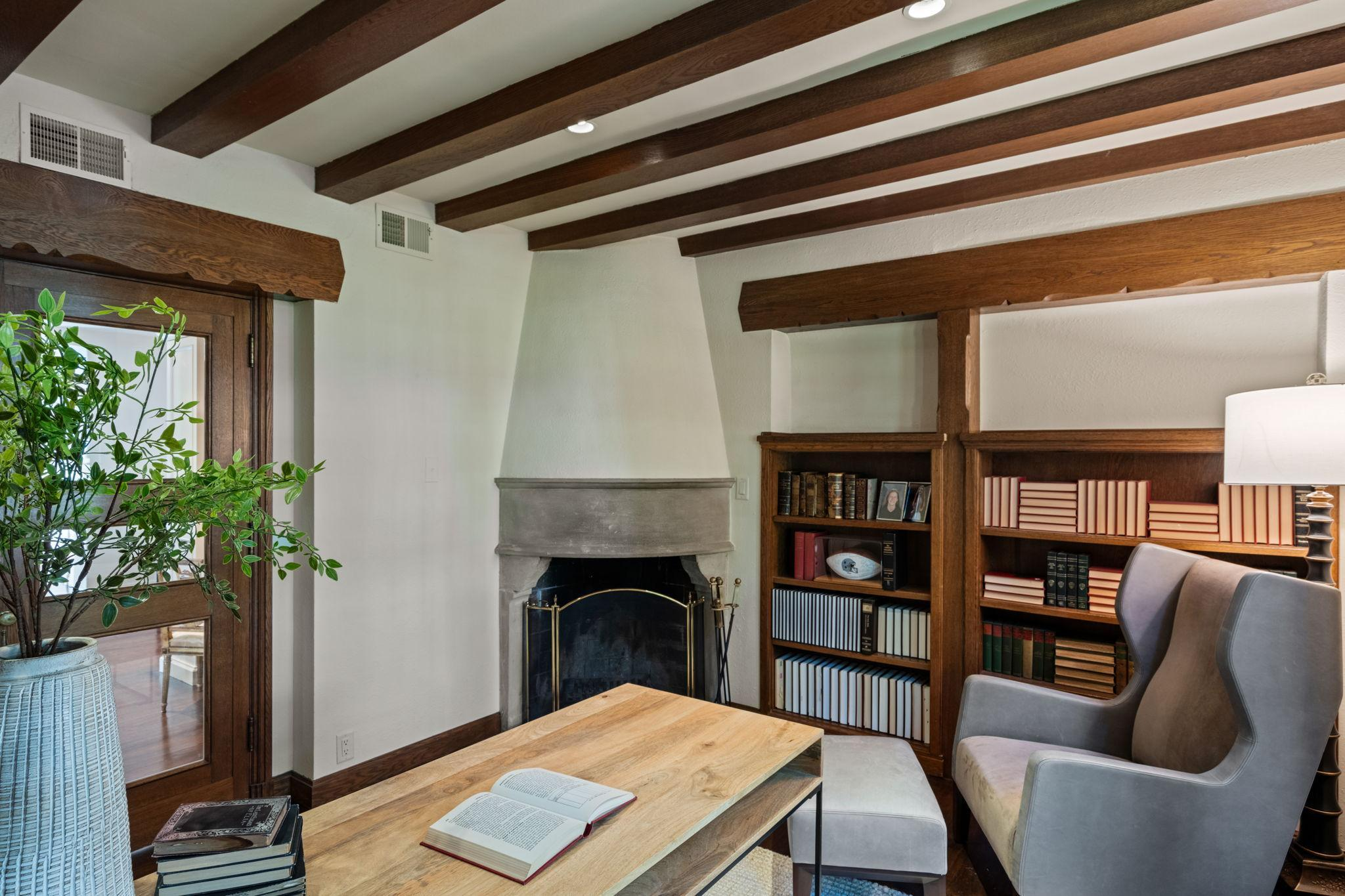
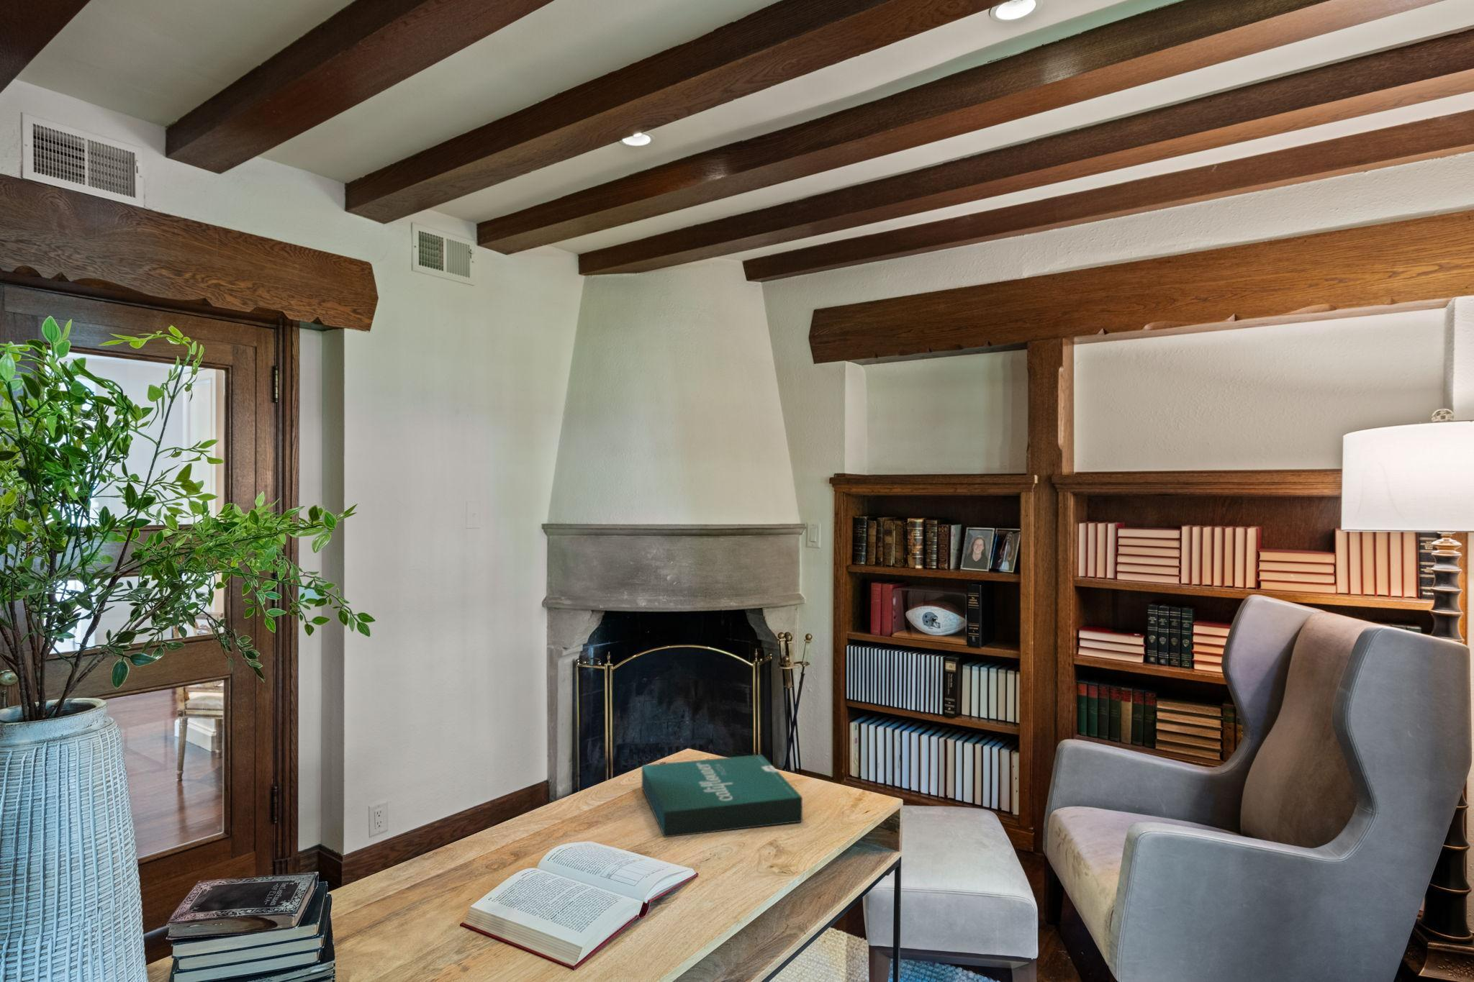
+ pizza box (718, 792)
